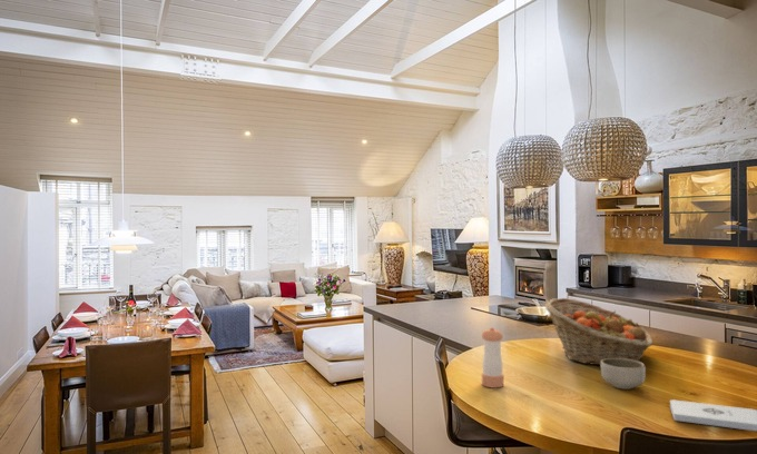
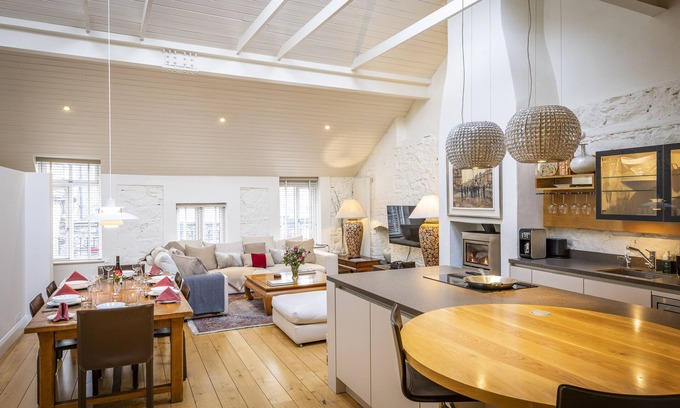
- fruit basket (597, 328)
- bowl (622, 374)
- notepad (716, 414)
- pepper shaker (492, 355)
